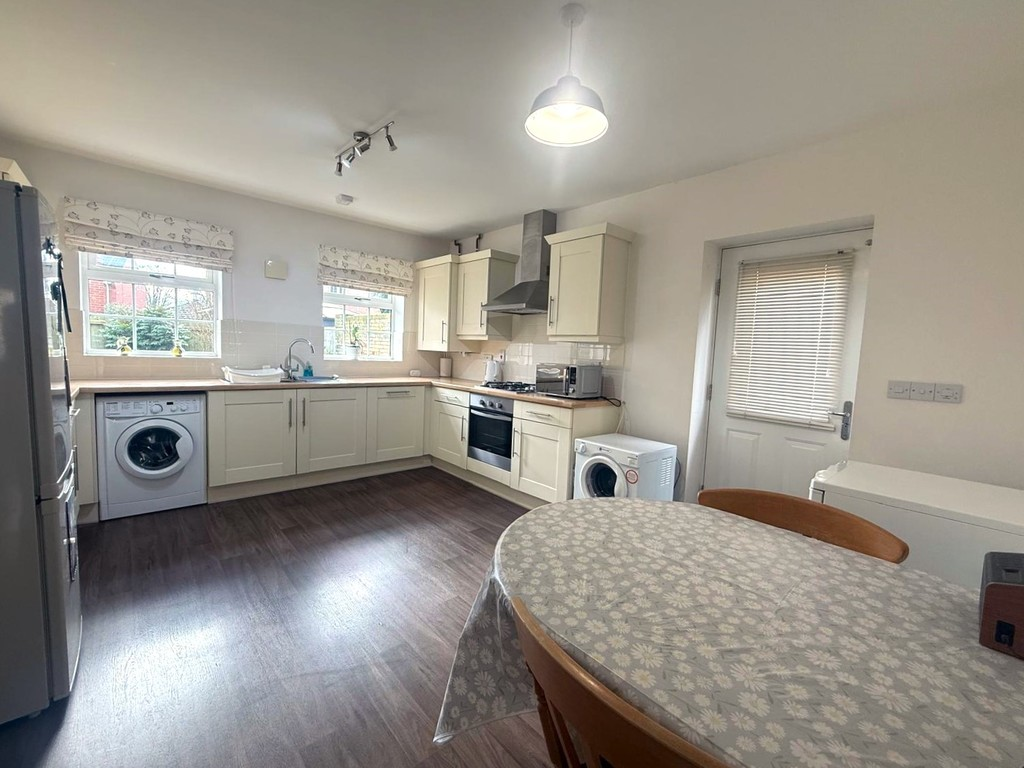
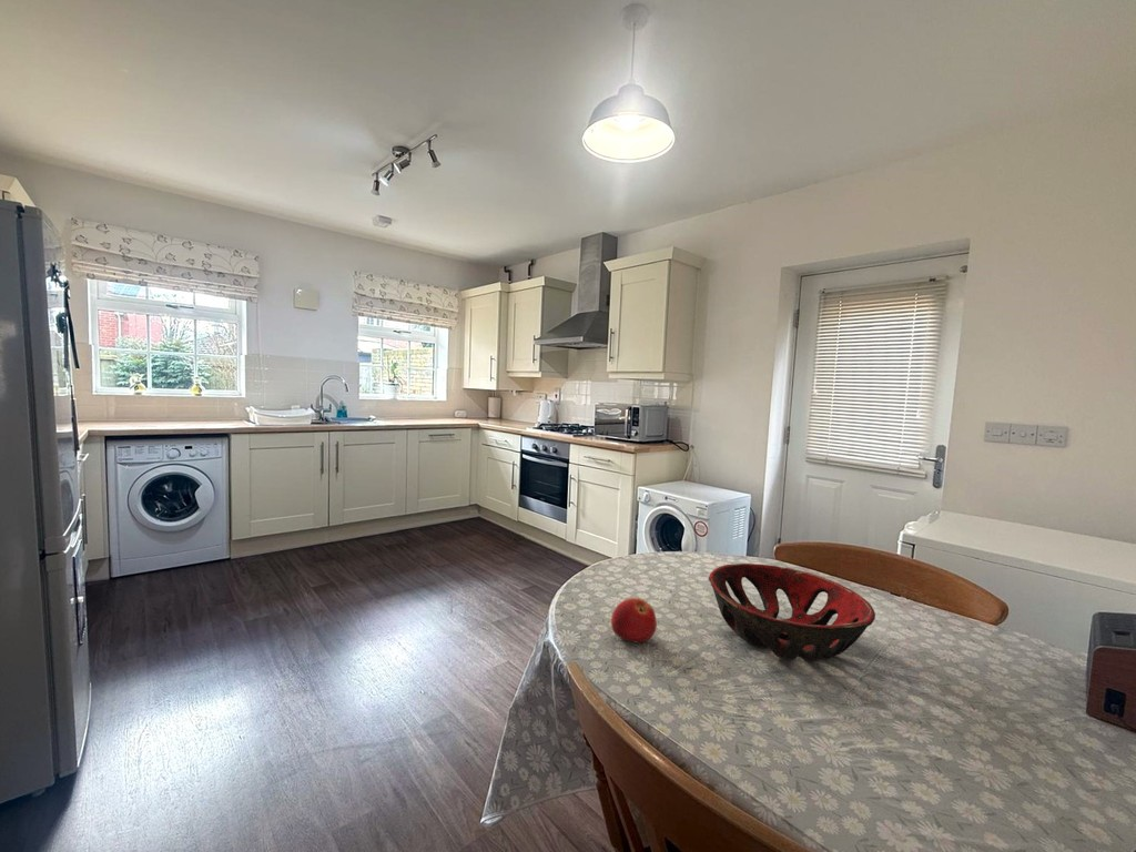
+ apple (633, 617)
+ decorative bowl (789, 618)
